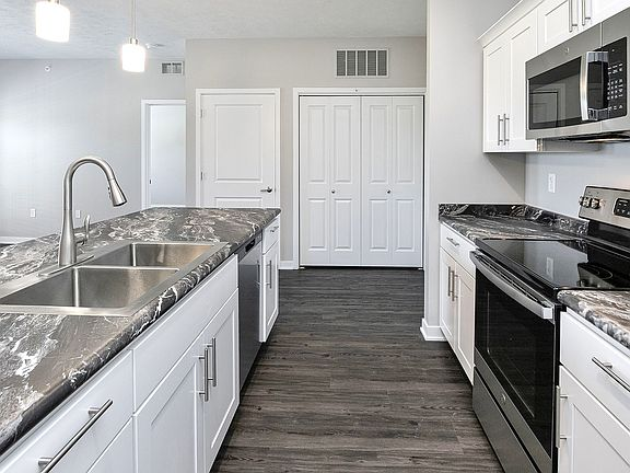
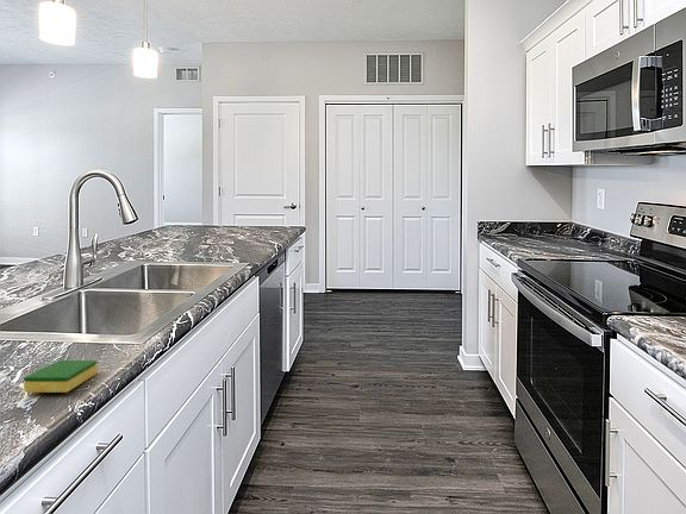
+ dish sponge (62, 375)
